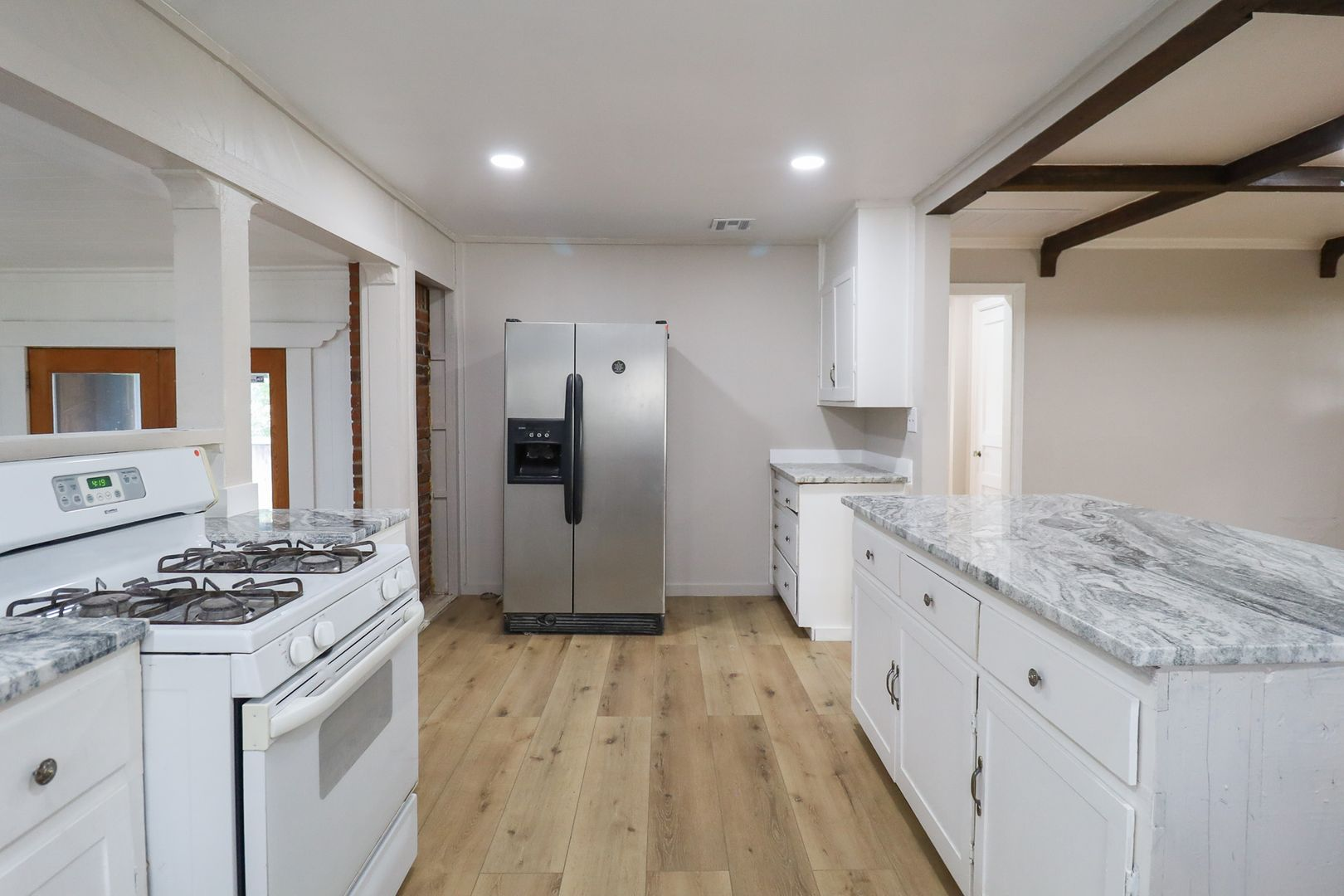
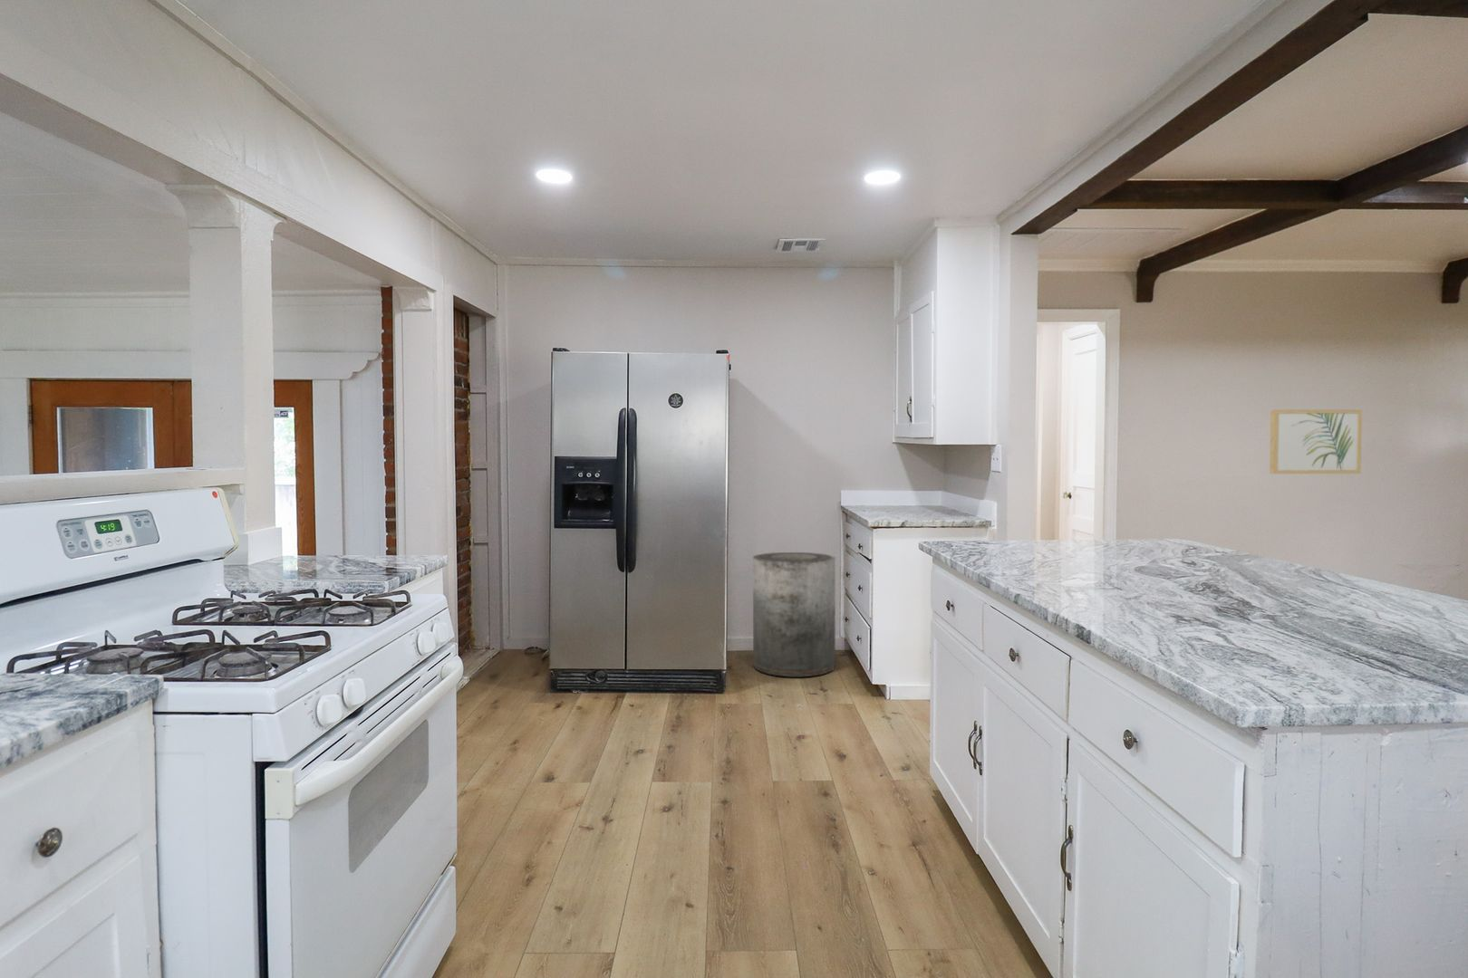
+ trash can (794, 610)
+ wall art (1316, 441)
